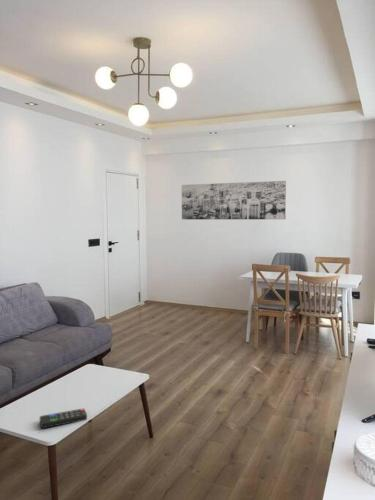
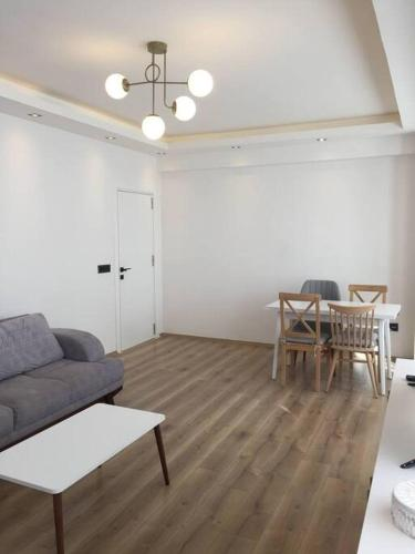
- remote control (63, 417)
- wall art (230, 201)
